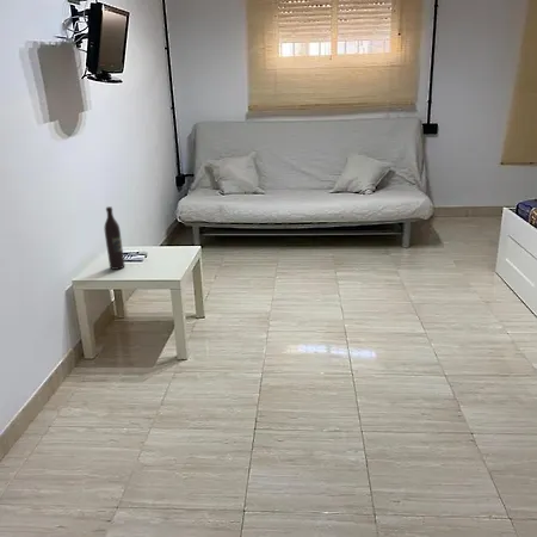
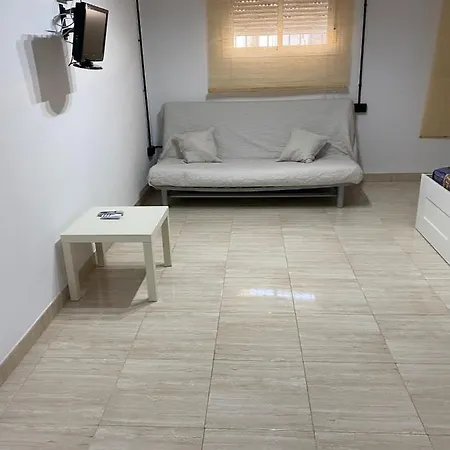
- wine bottle (112, 237)
